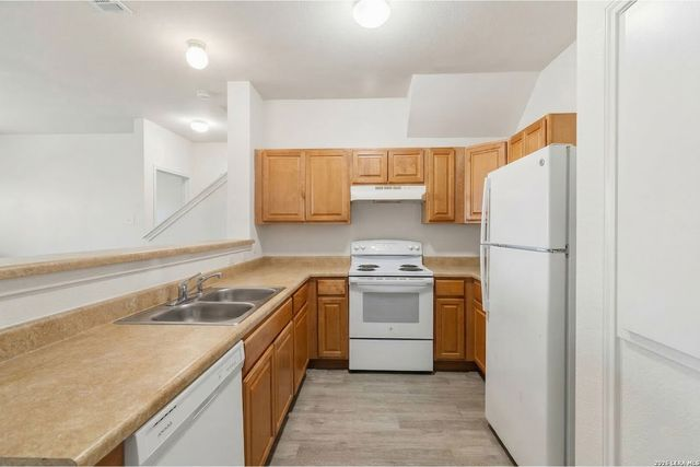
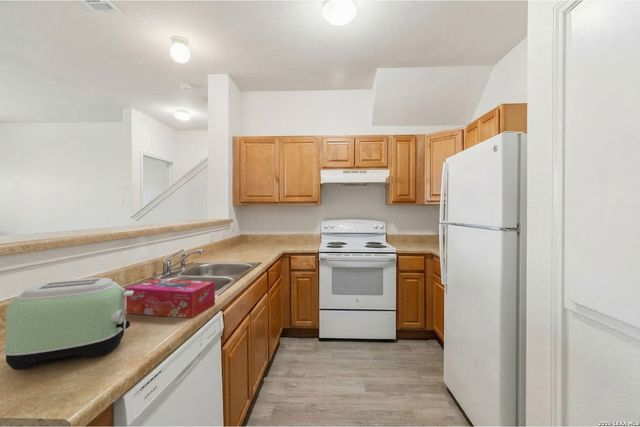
+ tissue box (172, 296)
+ toaster (76, 317)
